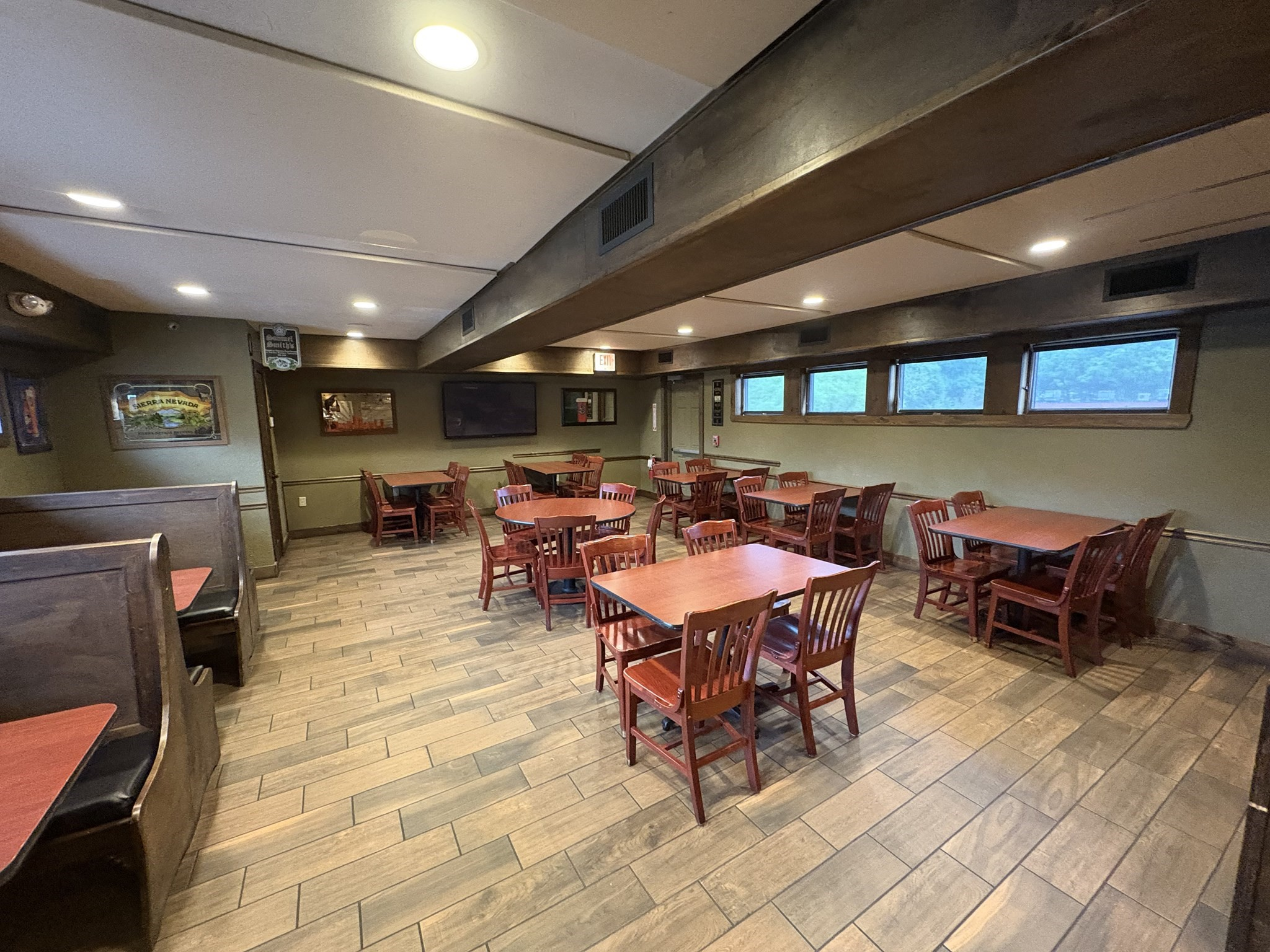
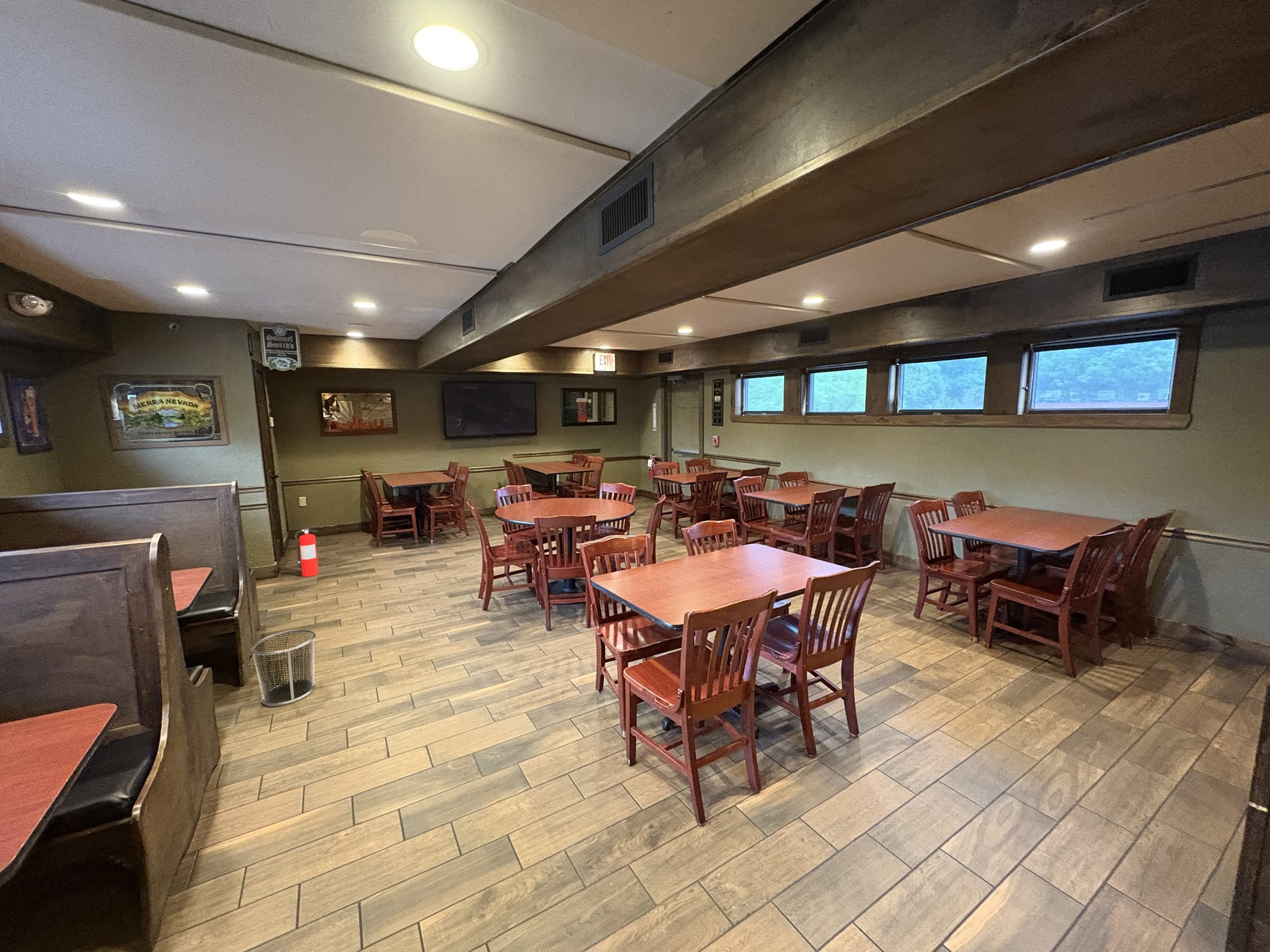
+ fire extinguisher (308, 550)
+ waste bin (286, 666)
